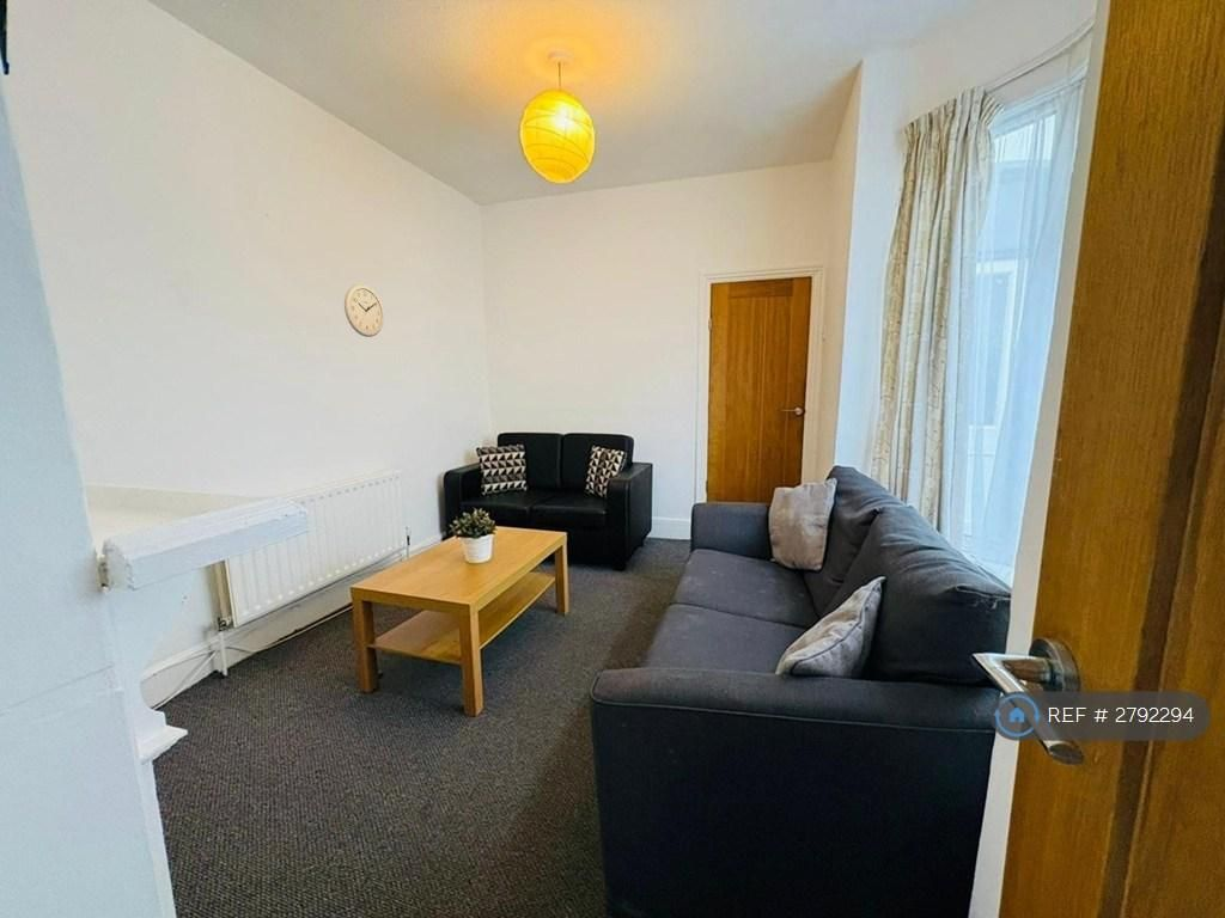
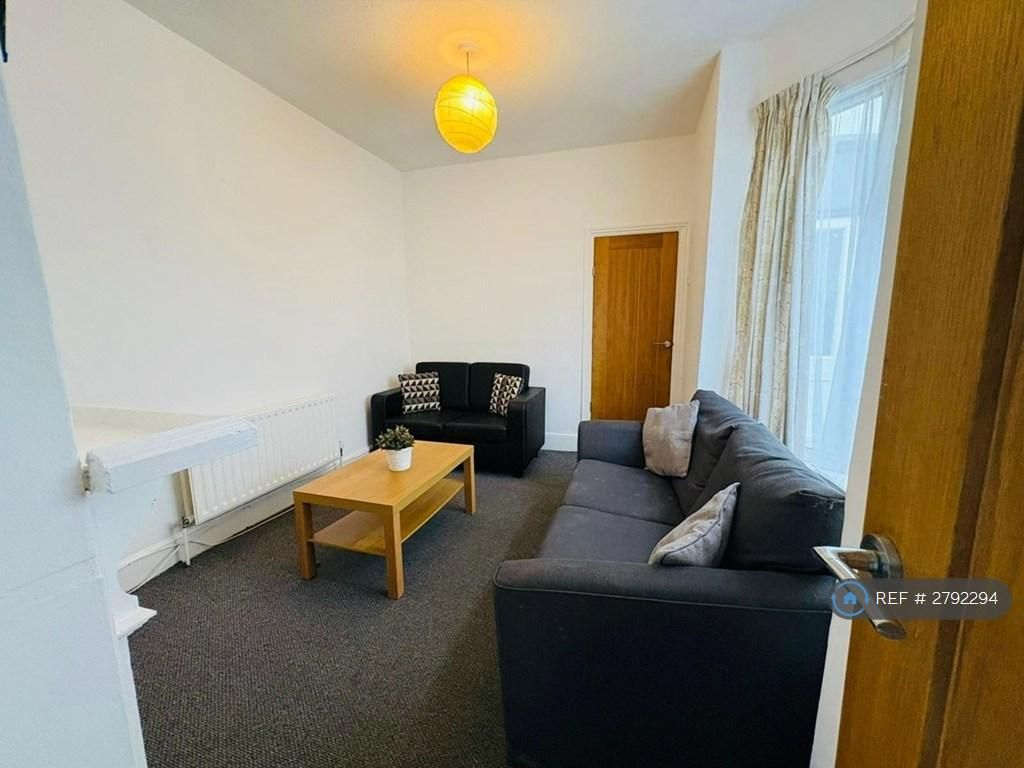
- wall clock (365, 310)
